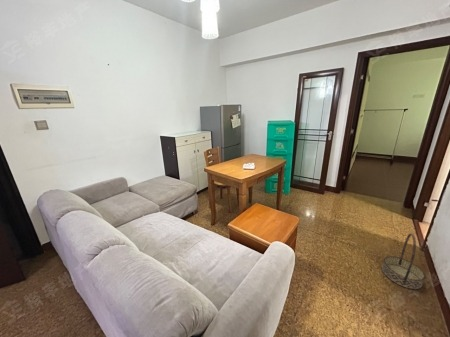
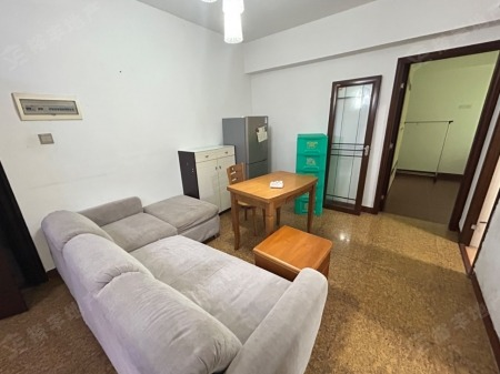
- basket (404, 259)
